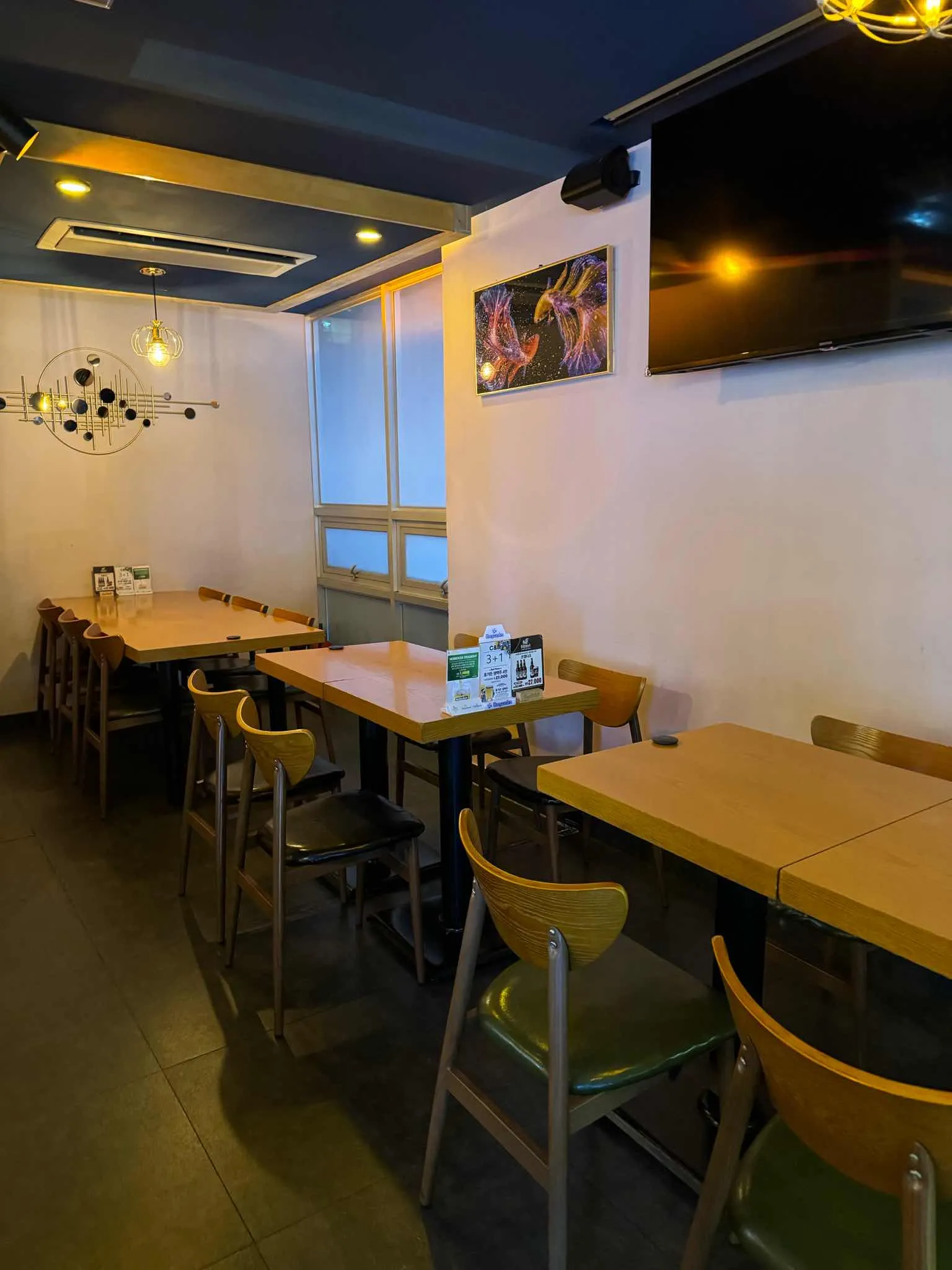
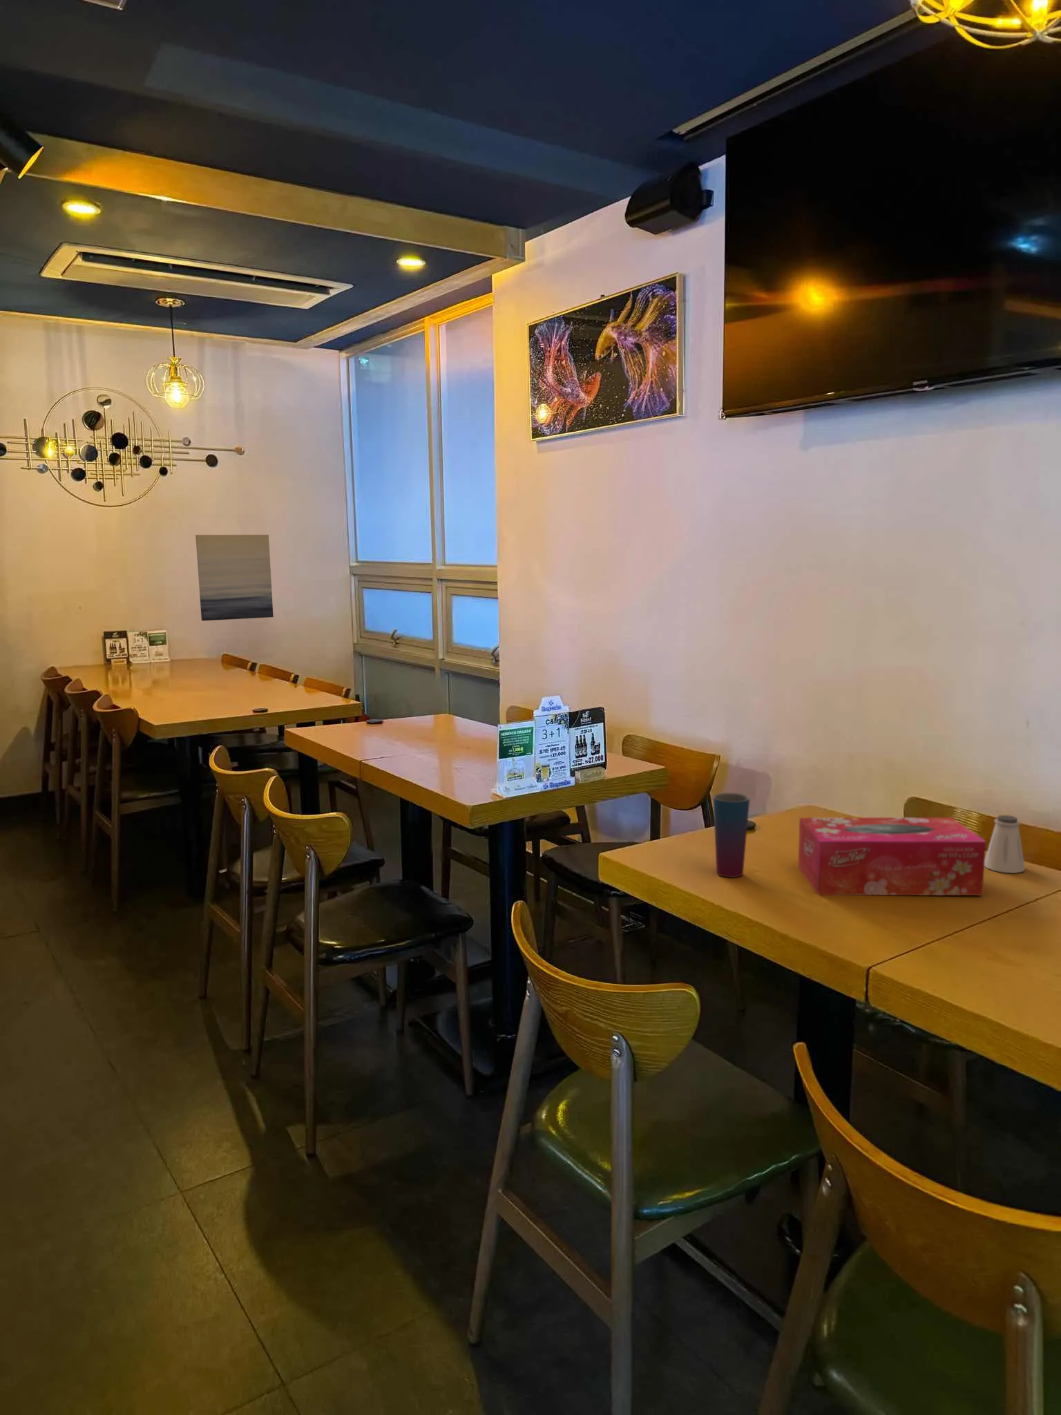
+ tissue box (887, 855)
+ wall art (235, 577)
+ saltshaker (1005, 842)
+ cup (730, 835)
